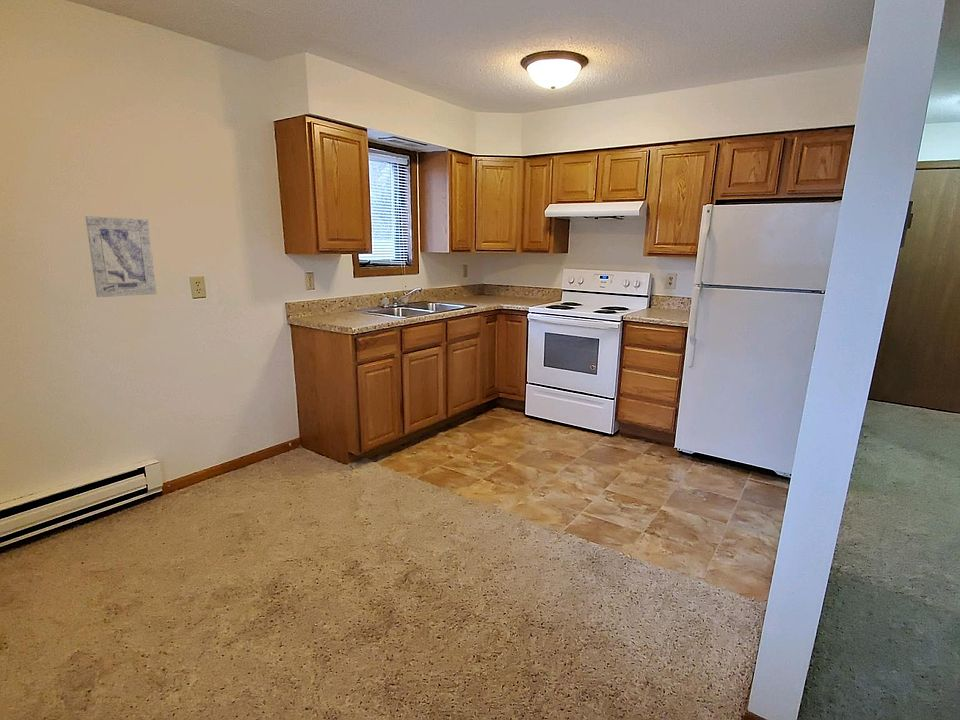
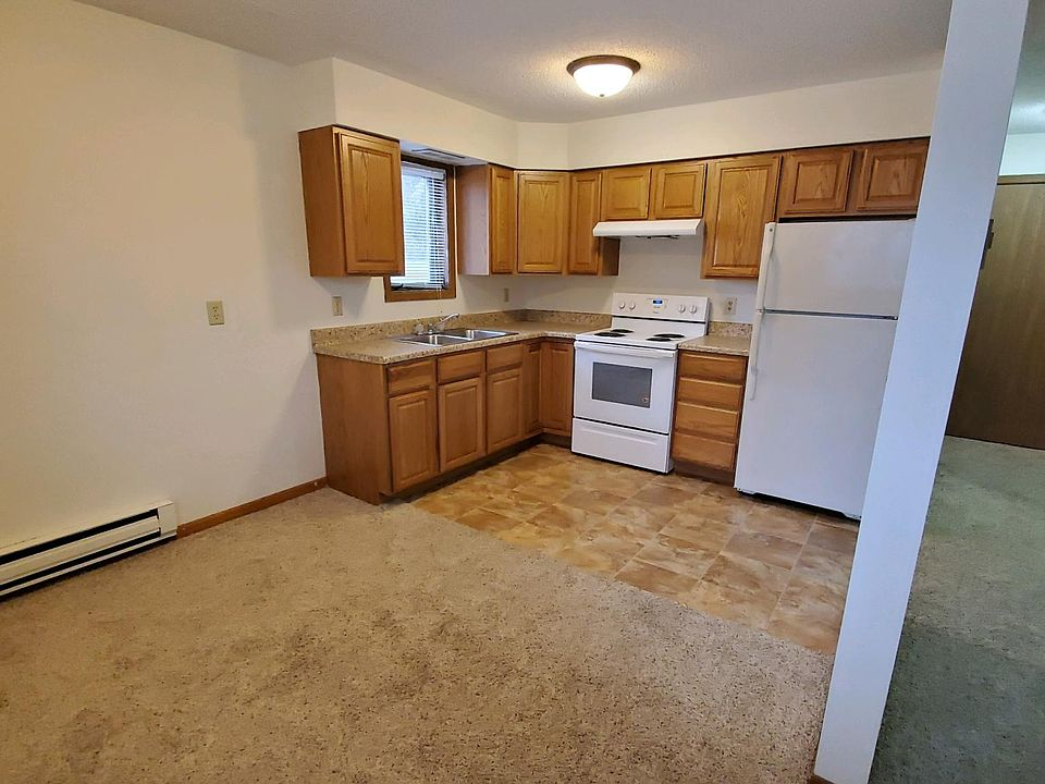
- wall art (122, 257)
